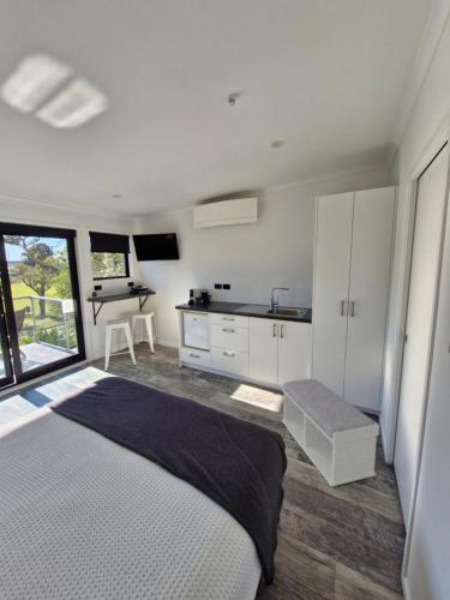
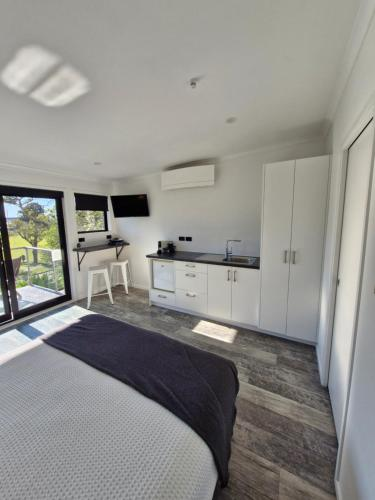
- bench (322, 424)
